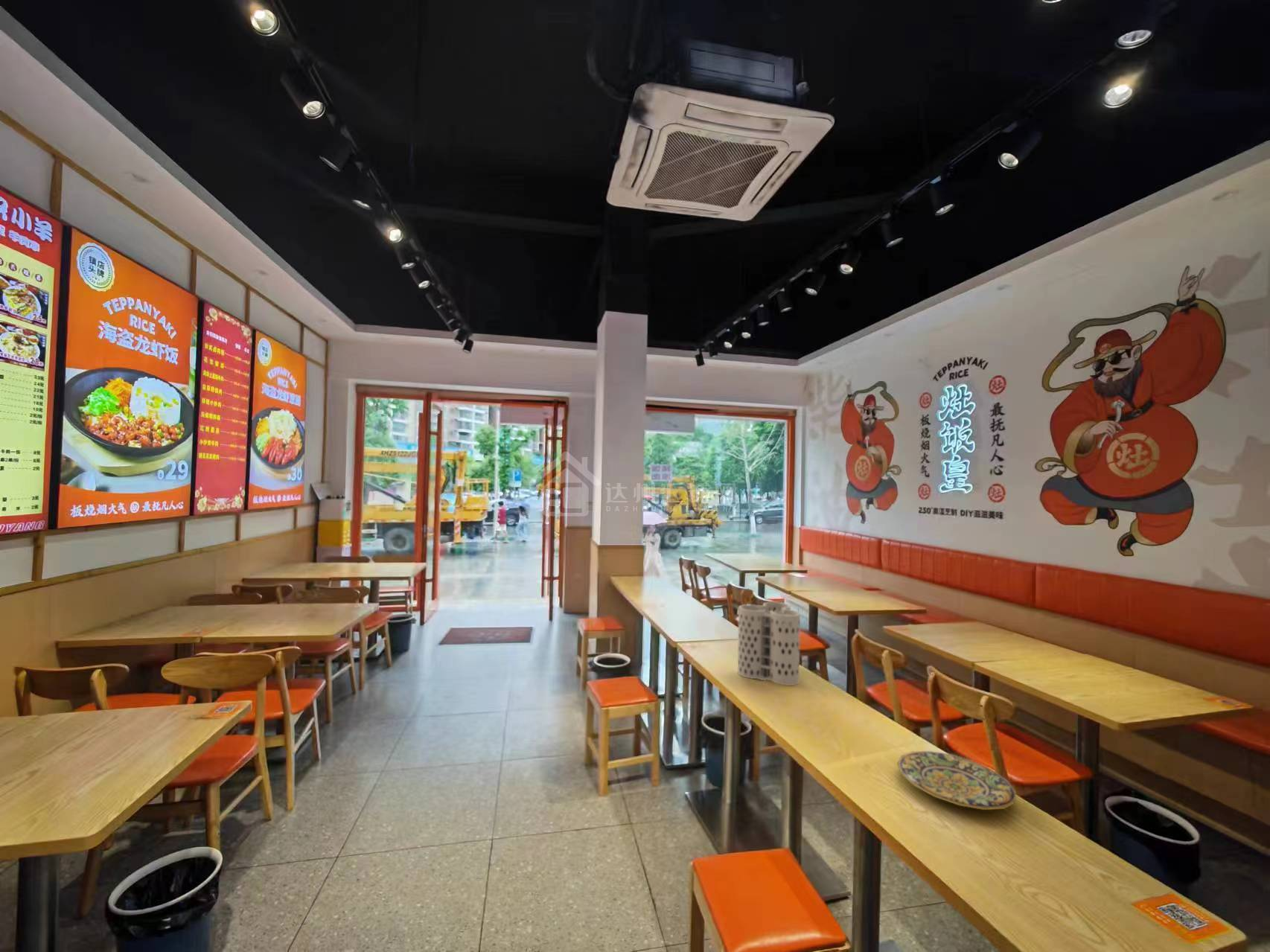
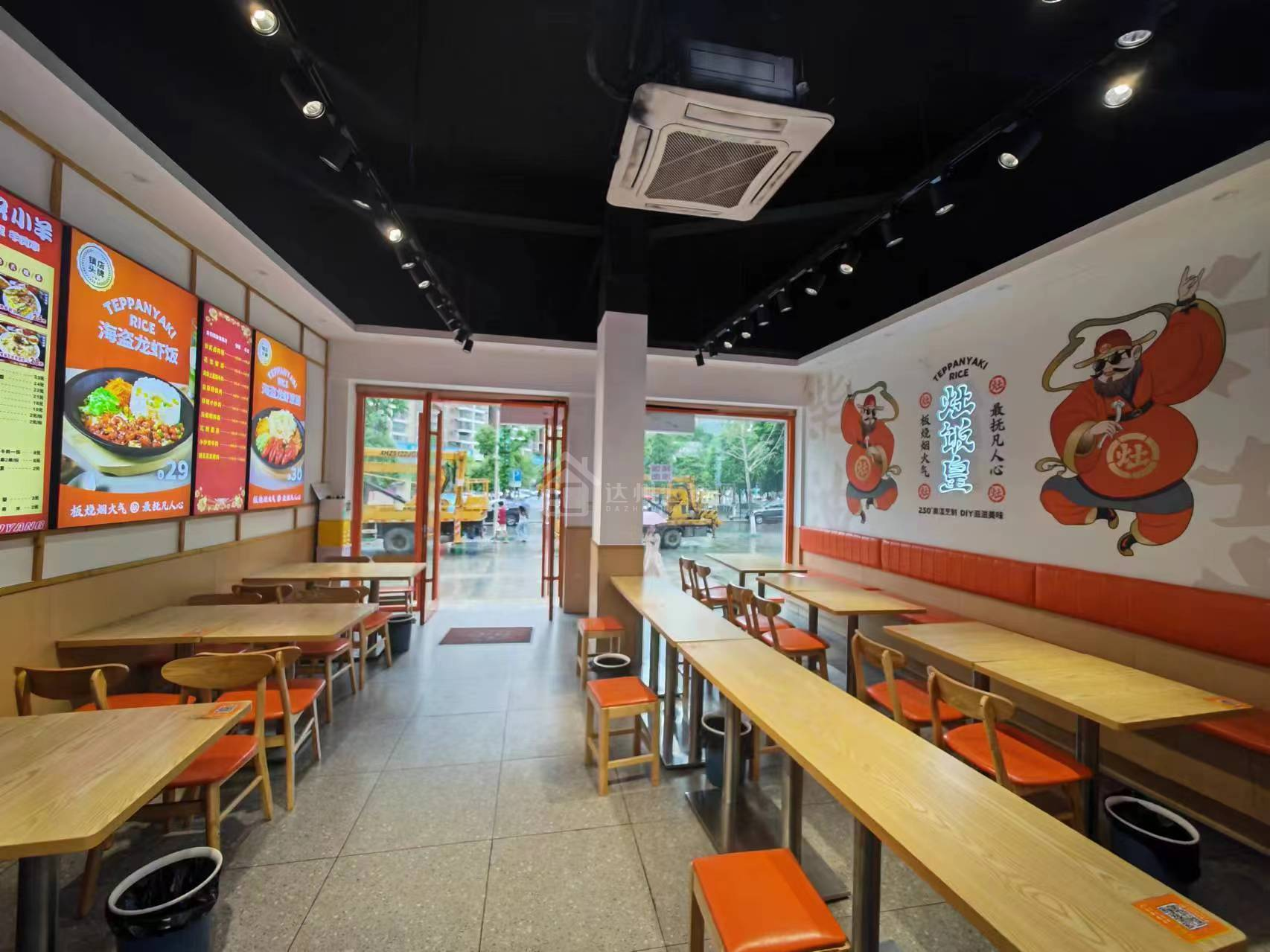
- utensil holder (774, 642)
- plate (954, 782)
